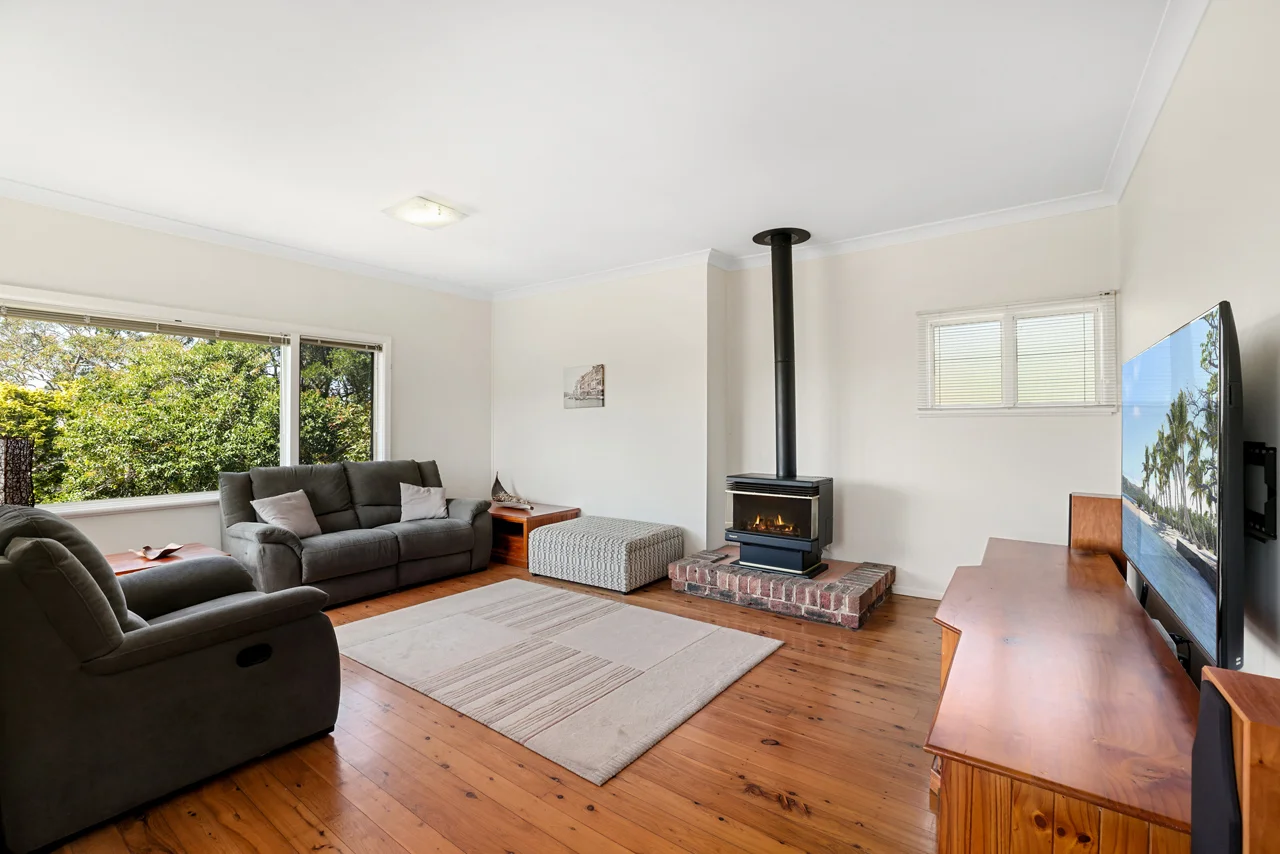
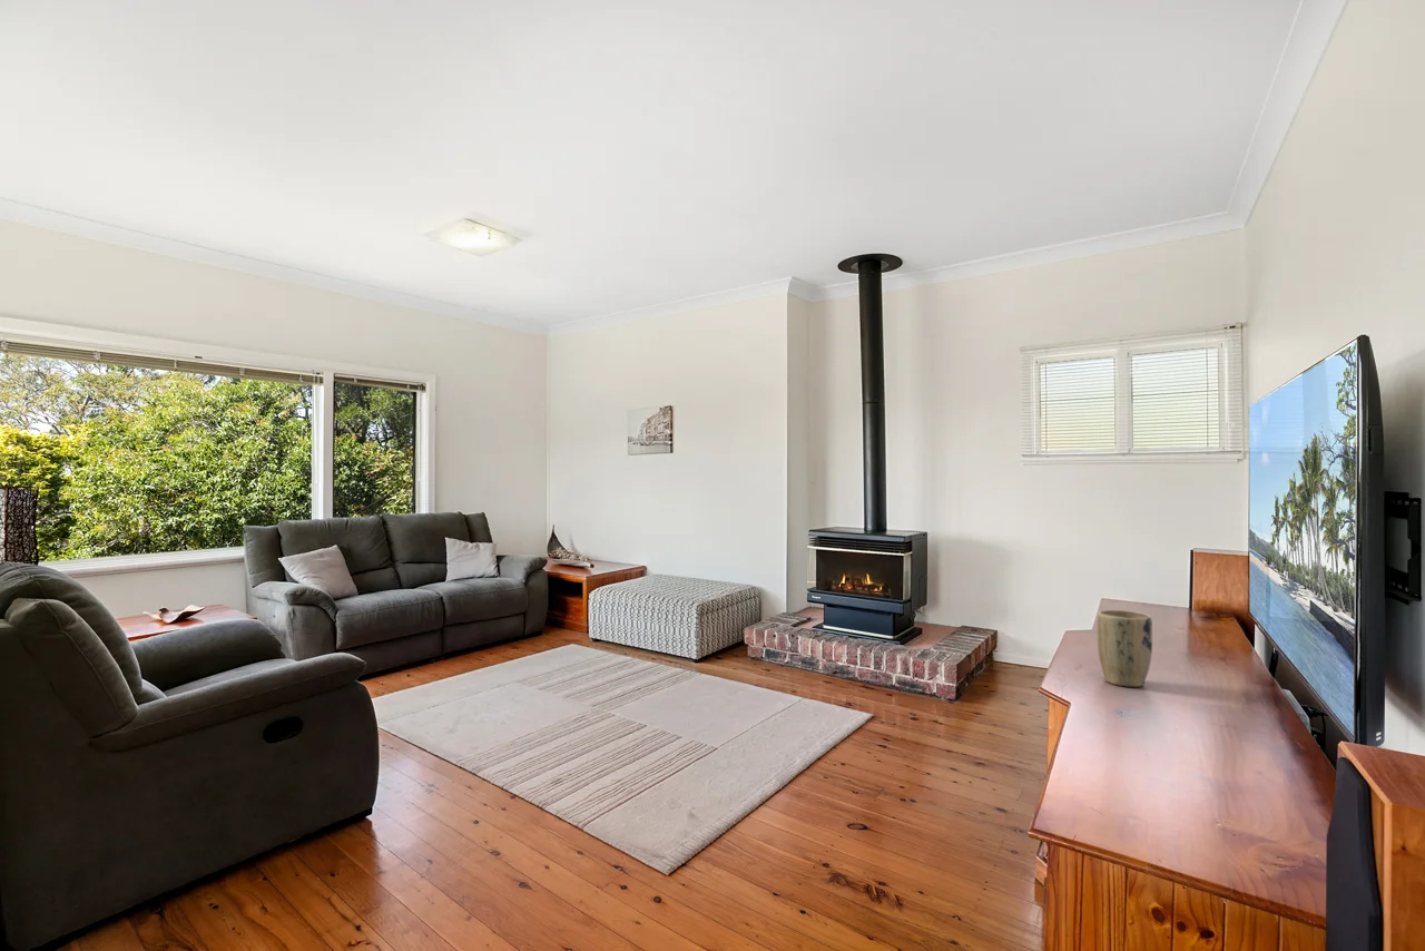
+ plant pot (1124, 648)
